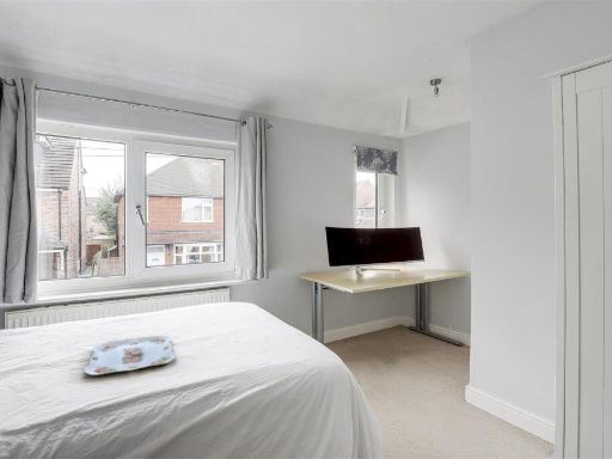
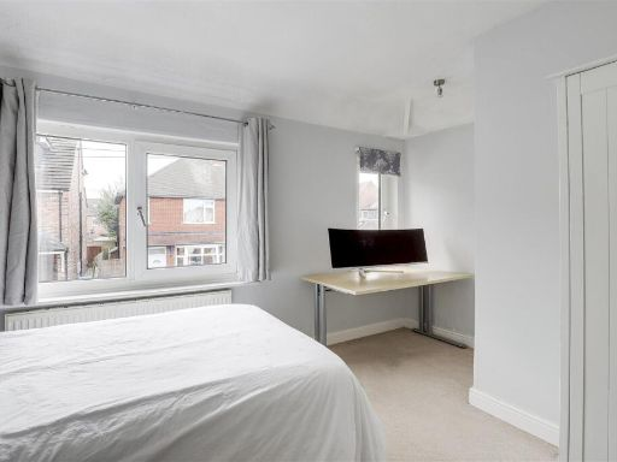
- serving tray (133, 353)
